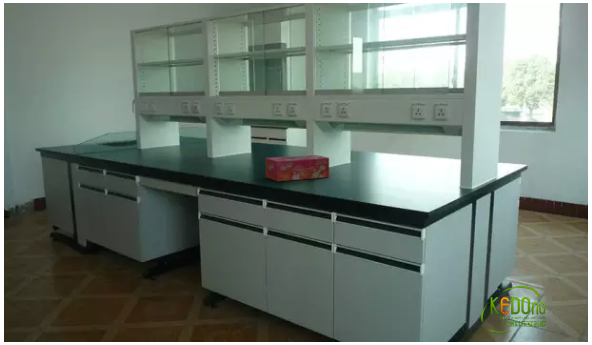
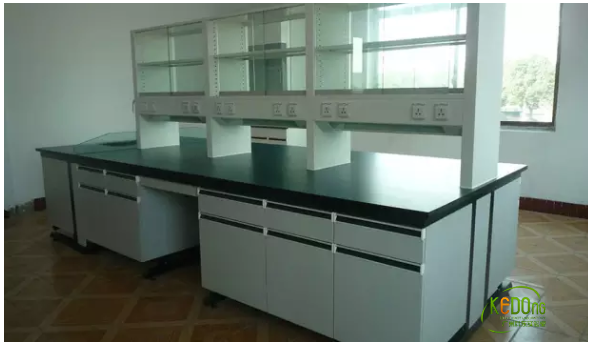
- tissue box (297, 167)
